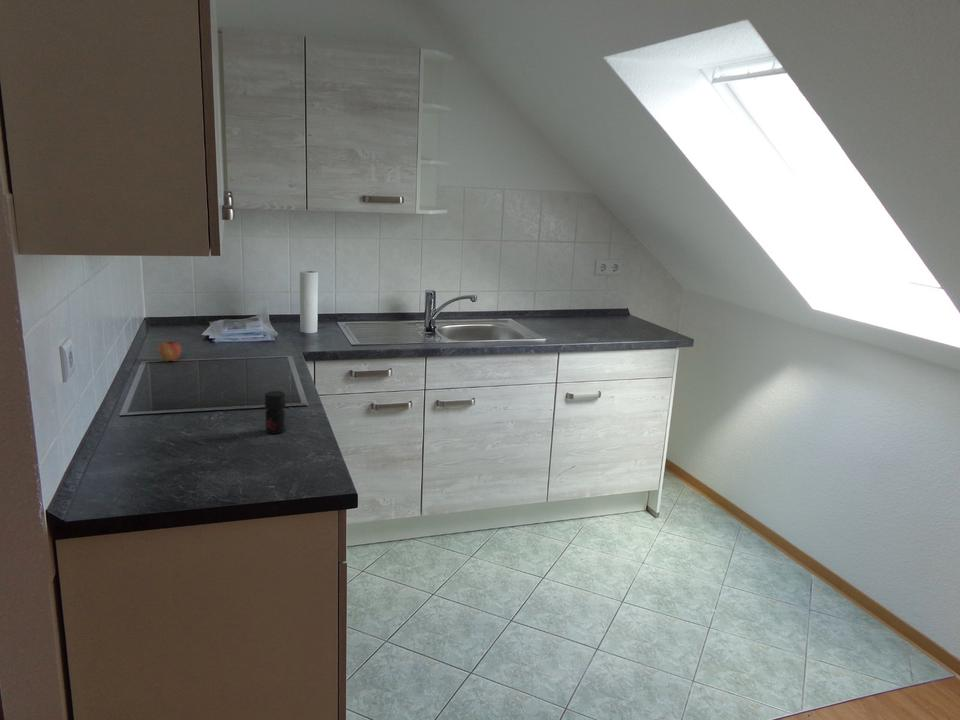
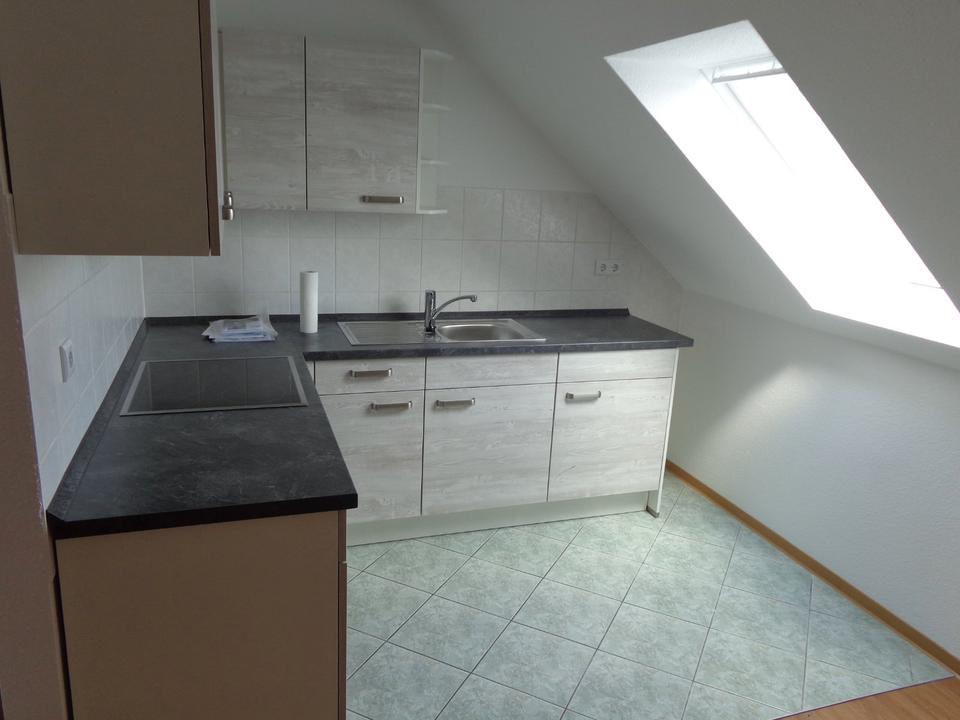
- jar (275, 412)
- apple (169, 349)
